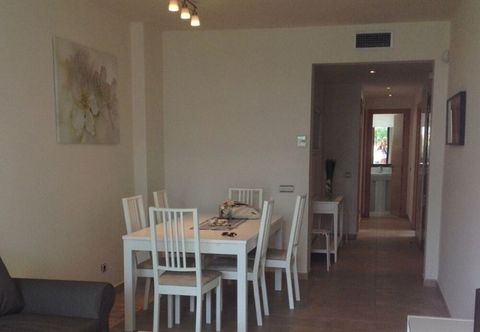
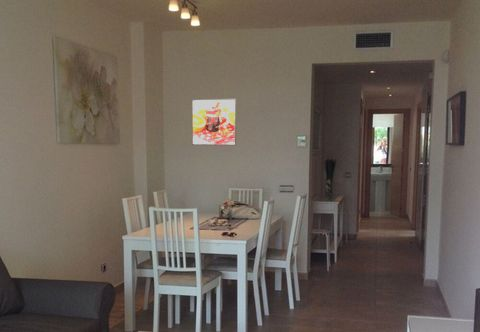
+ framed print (213, 122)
